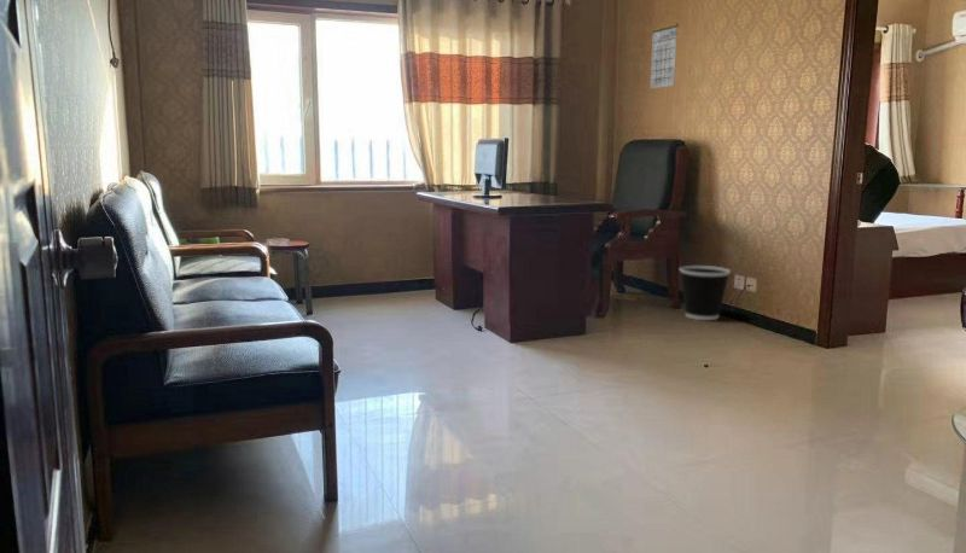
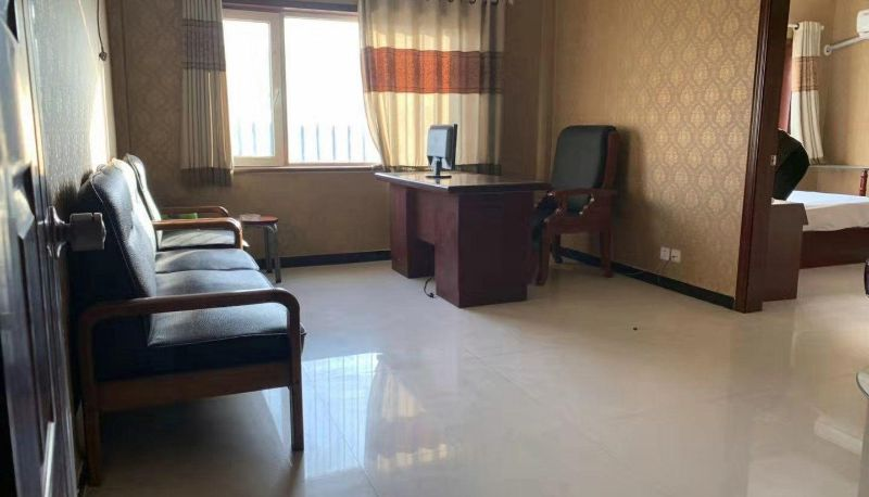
- calendar (663, 50)
- wastebasket (703, 292)
